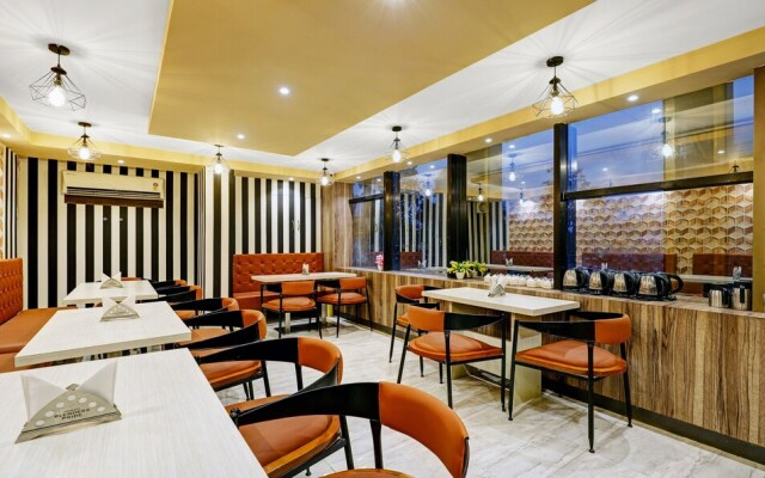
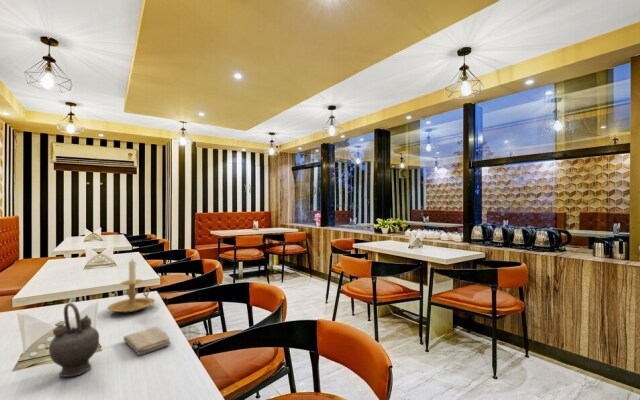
+ washcloth (147, 339)
+ teapot (73, 335)
+ candle holder (132, 283)
